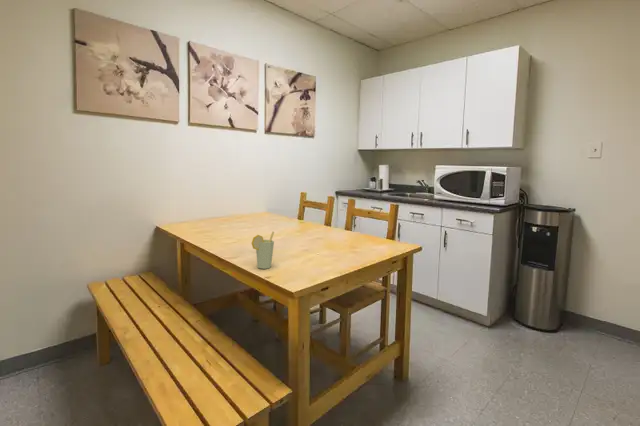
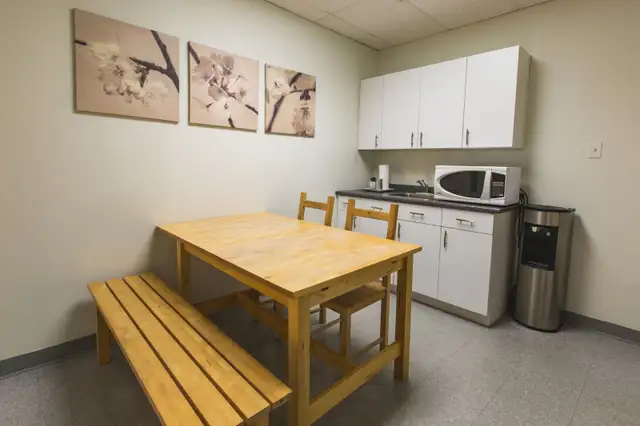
- cup (262, 250)
